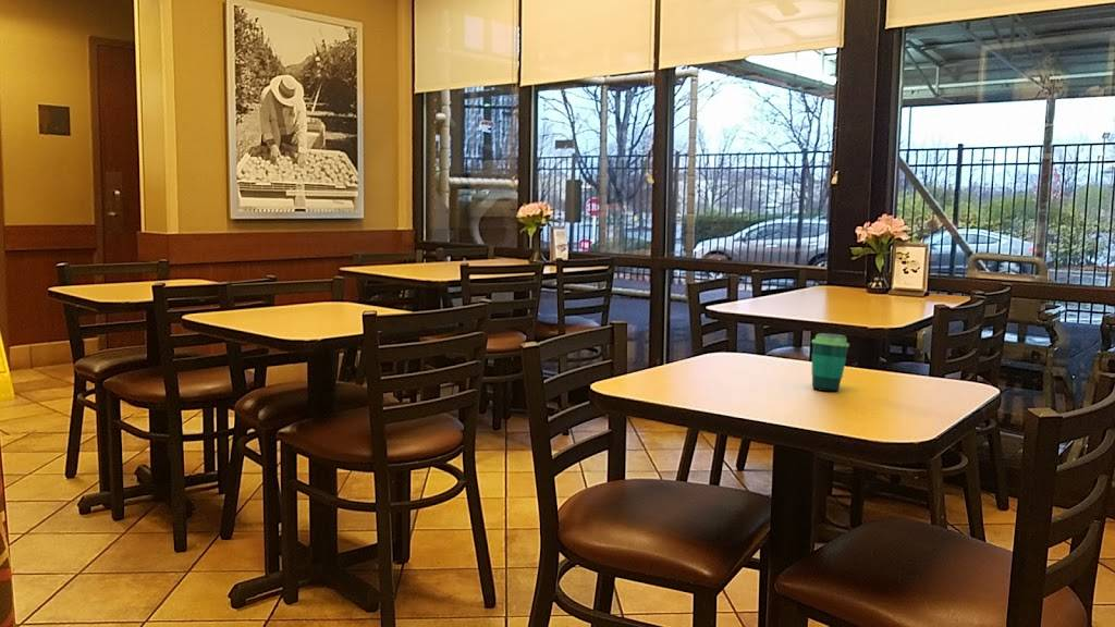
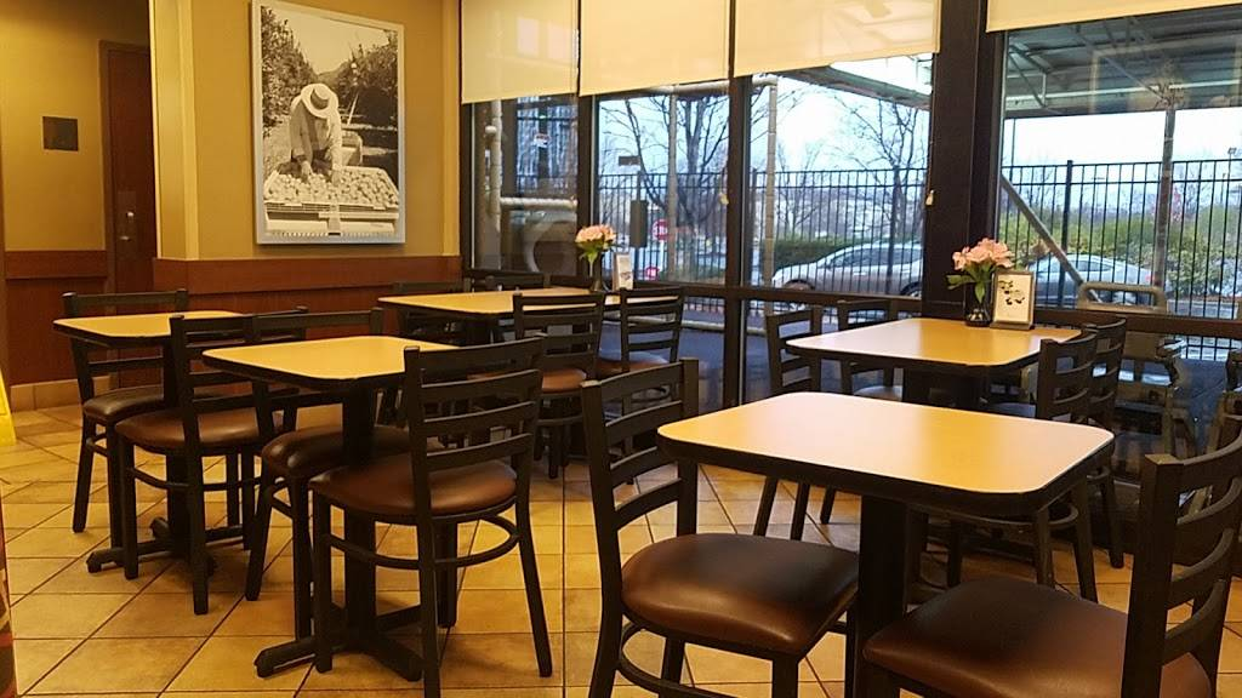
- cup (829, 361)
